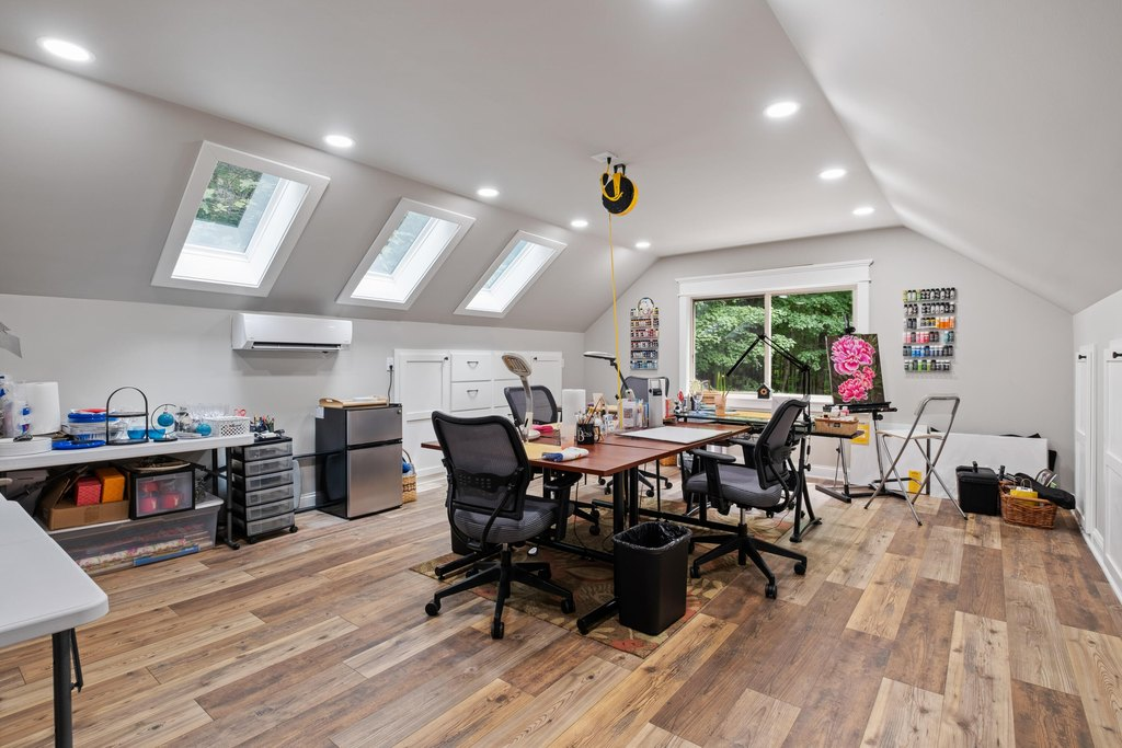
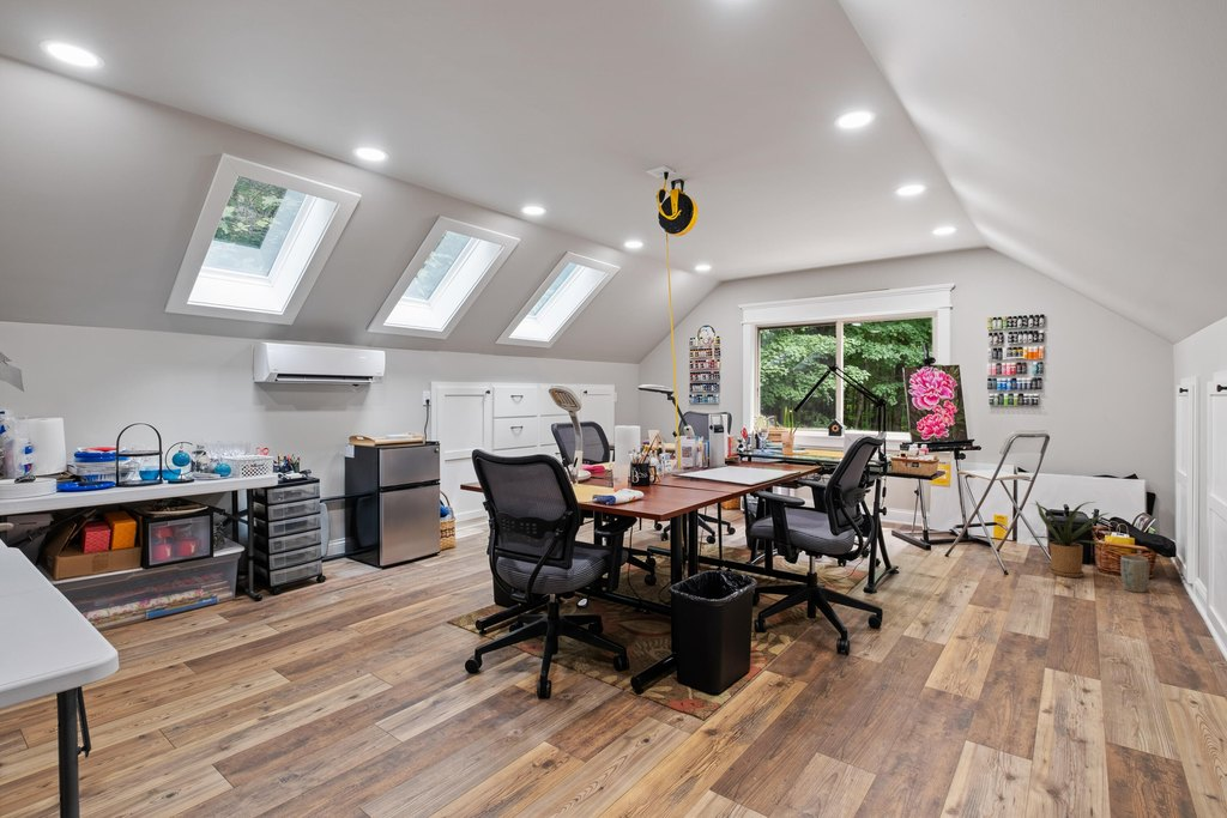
+ plant pot (1135, 574)
+ house plant (1069, 535)
